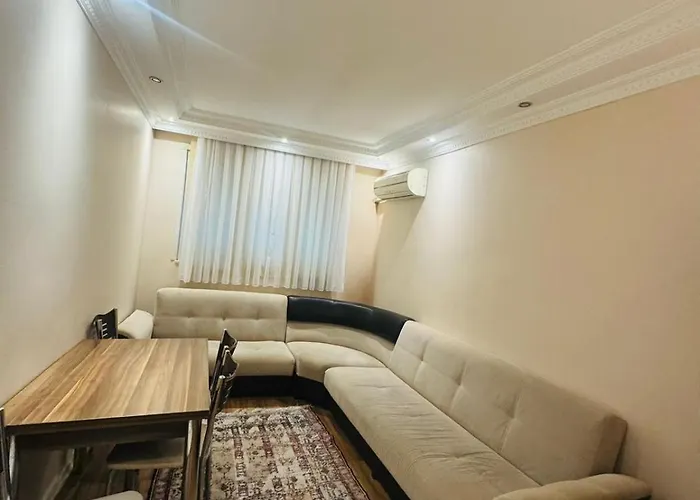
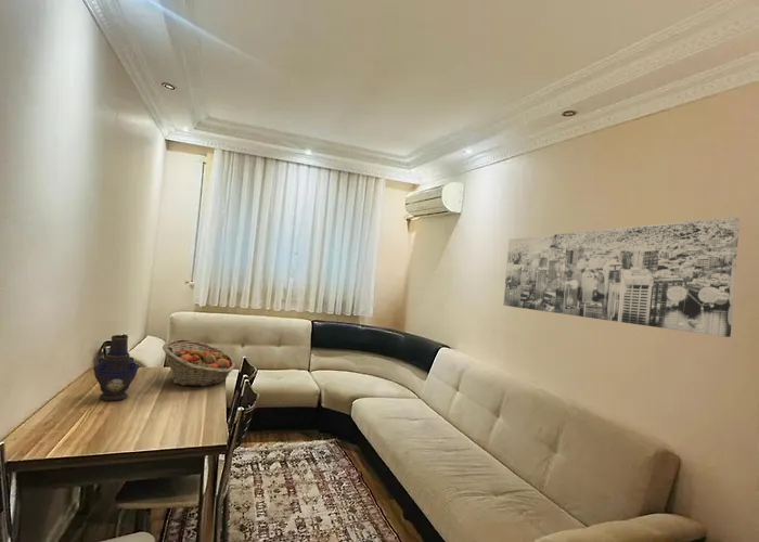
+ vase (116, 366)
+ fruit basket (200, 361)
+ wall art (588, 273)
